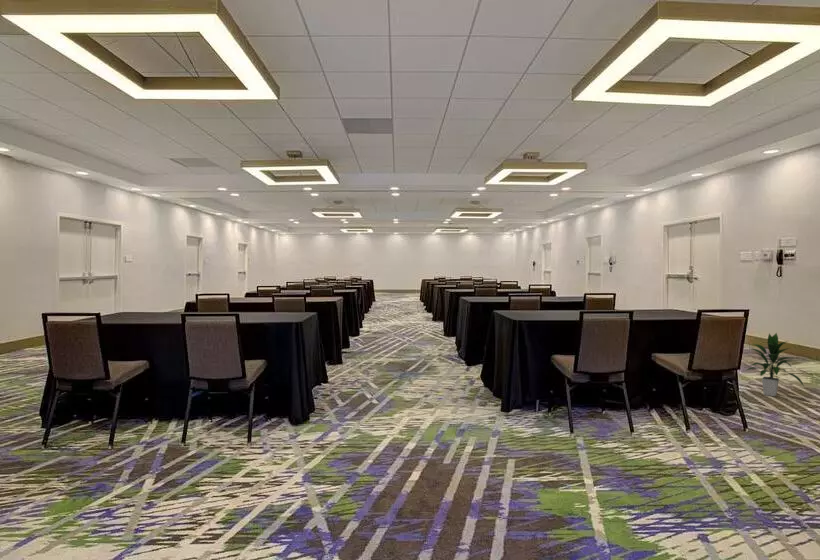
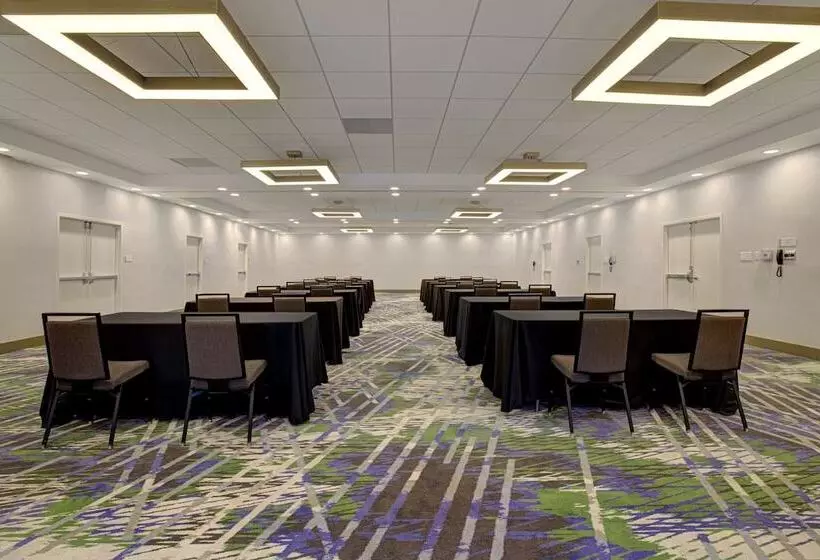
- indoor plant (773, 364)
